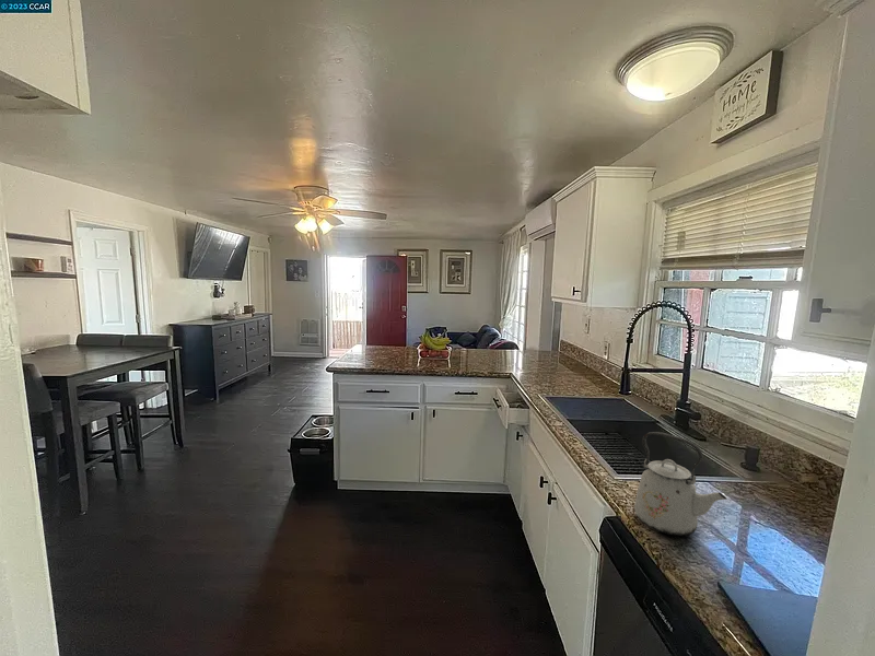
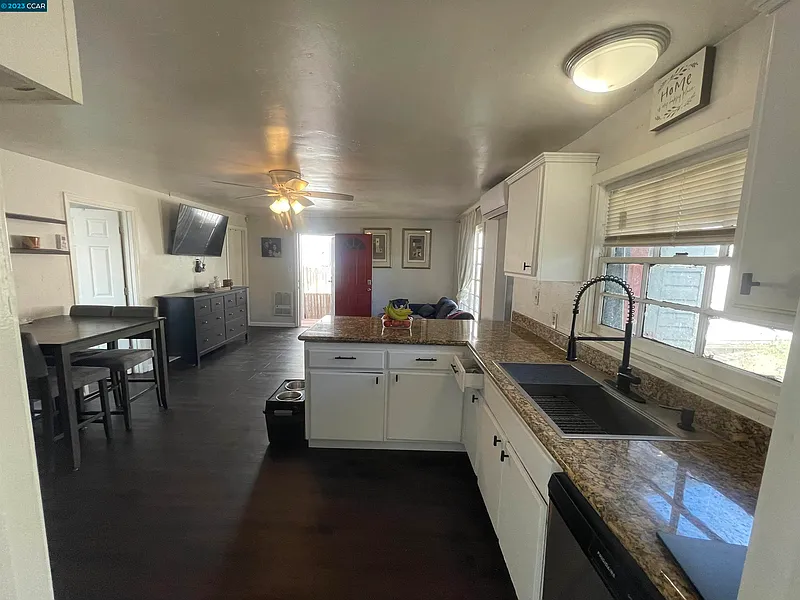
- kettle (679, 484)
